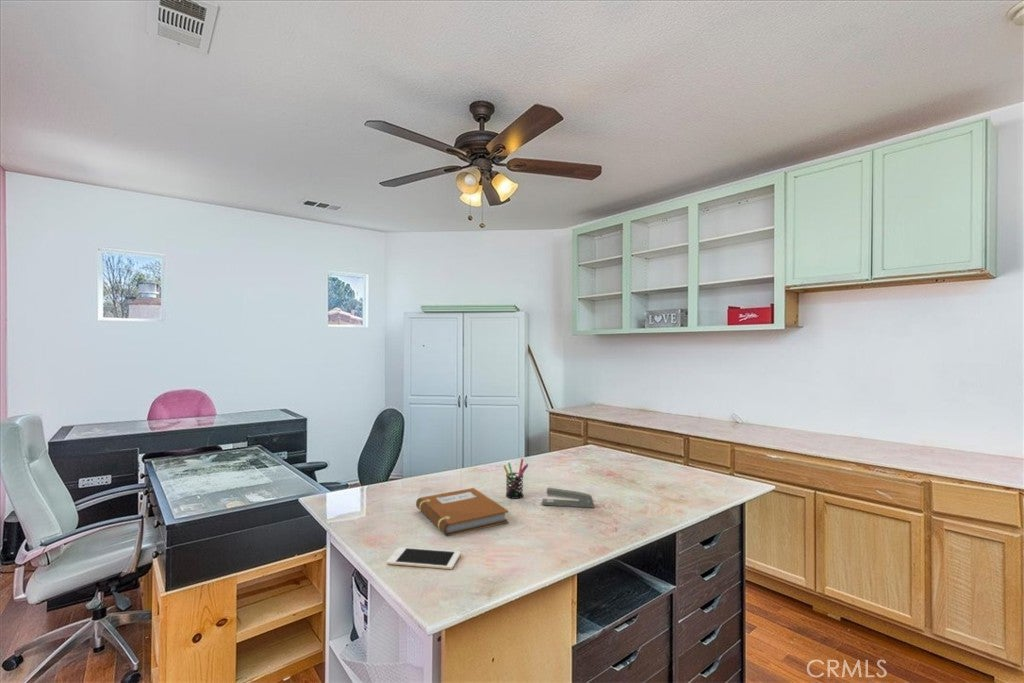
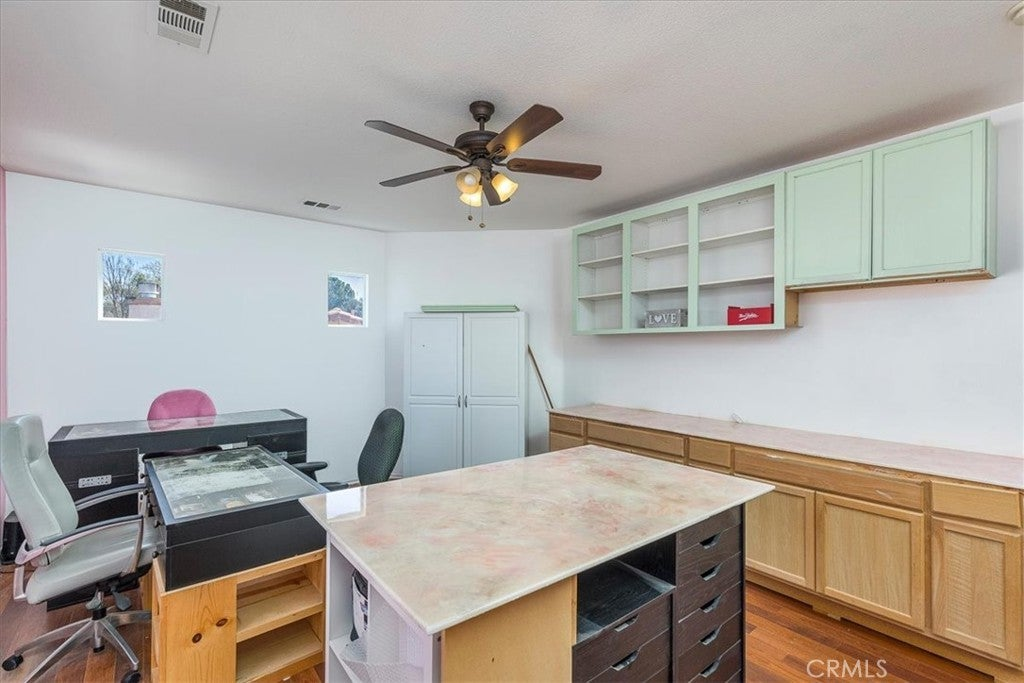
- cell phone (424, 557)
- notebook (459, 509)
- pen holder (515, 477)
- stapler (567, 497)
